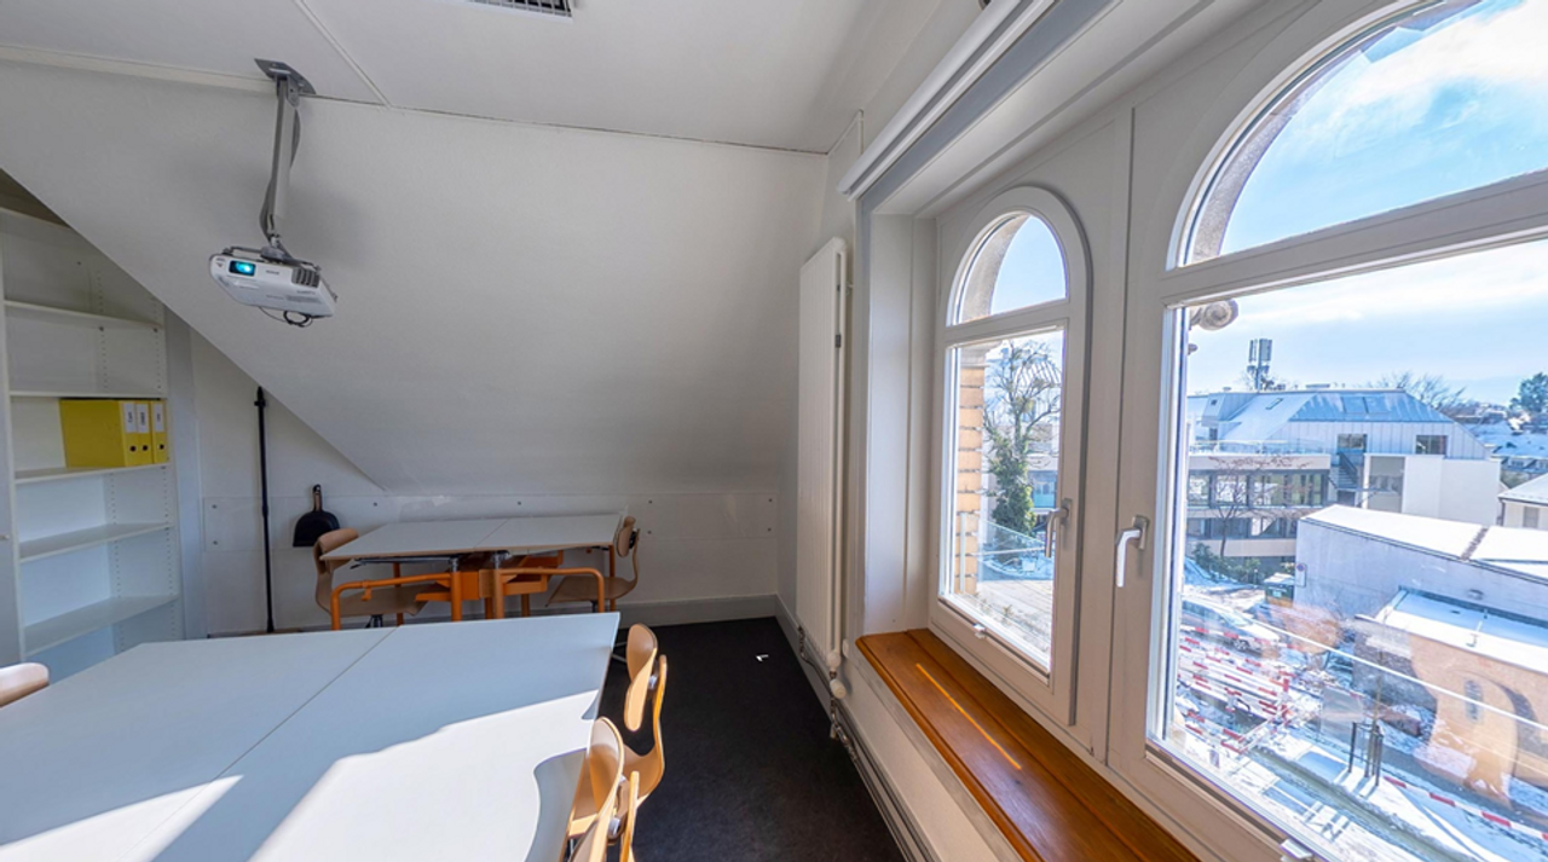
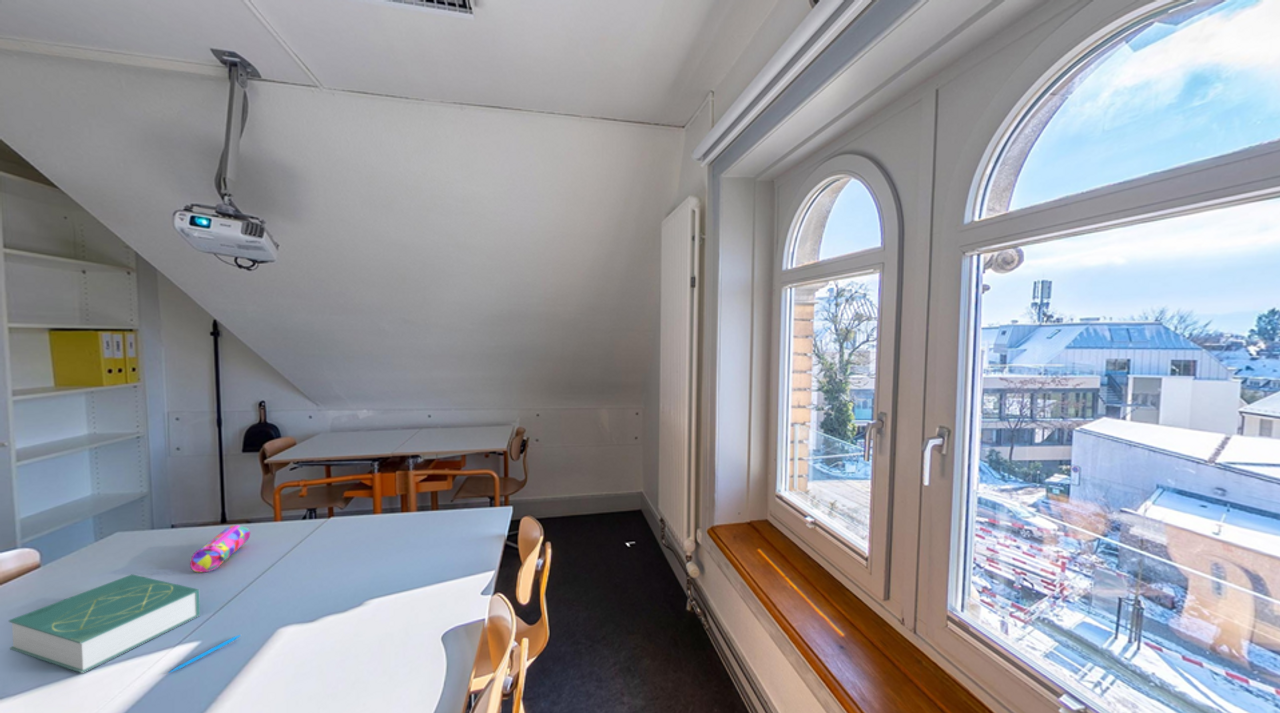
+ book (110, 617)
+ pencil case (222, 546)
+ pen (206, 652)
